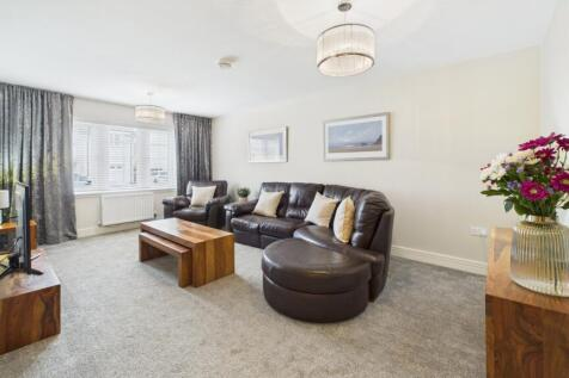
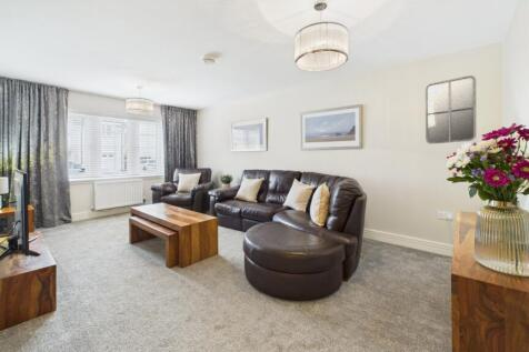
+ home mirror (449, 111)
